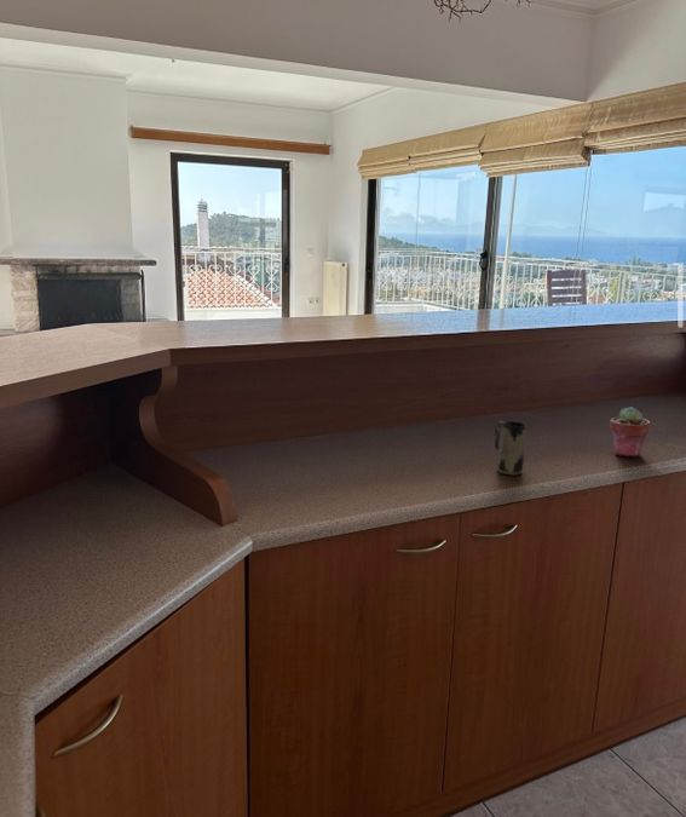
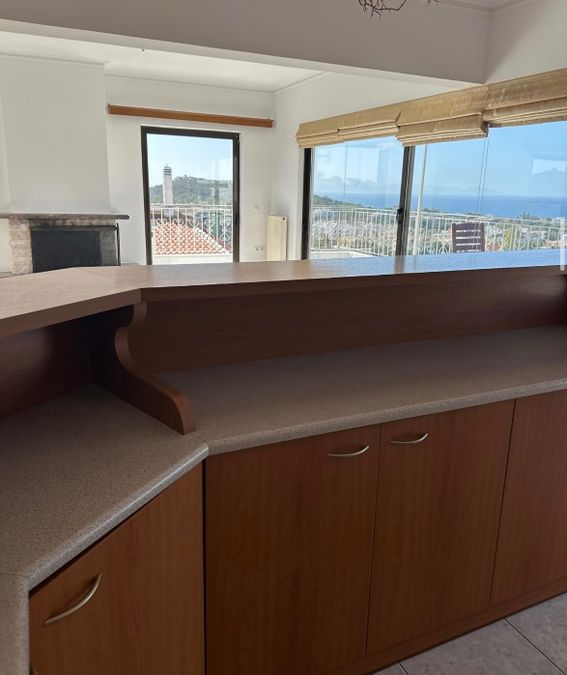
- mug (508, 445)
- potted succulent (629, 430)
